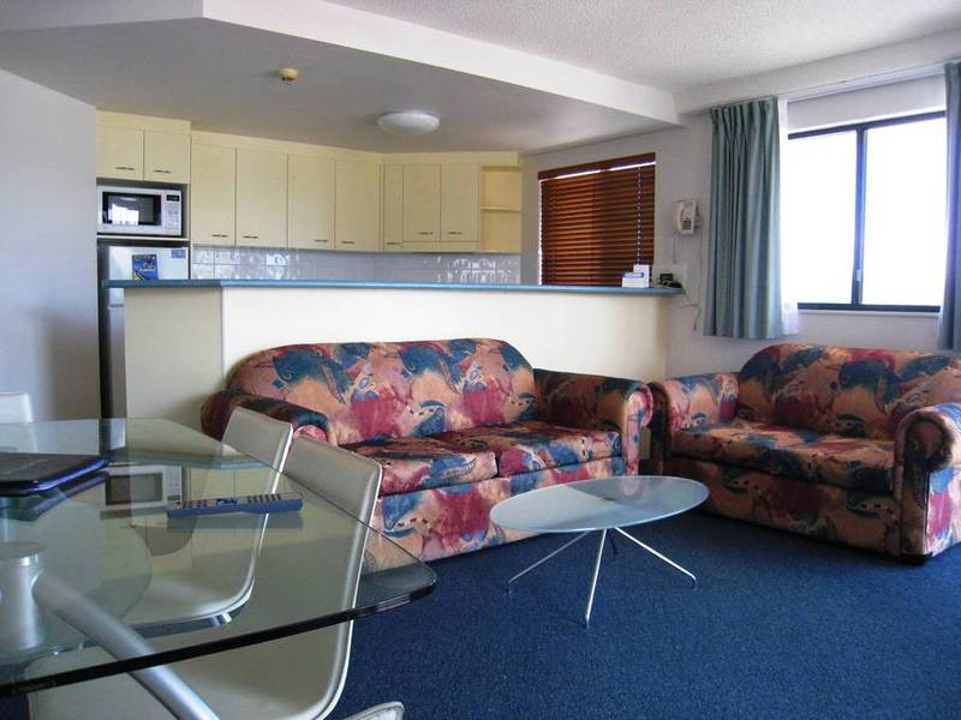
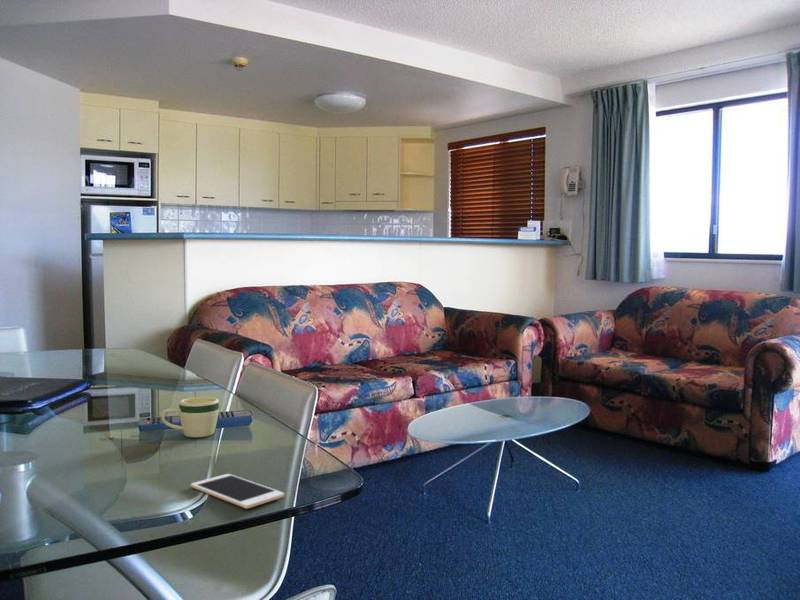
+ mug (190, 418)
+ cell phone (236, 490)
